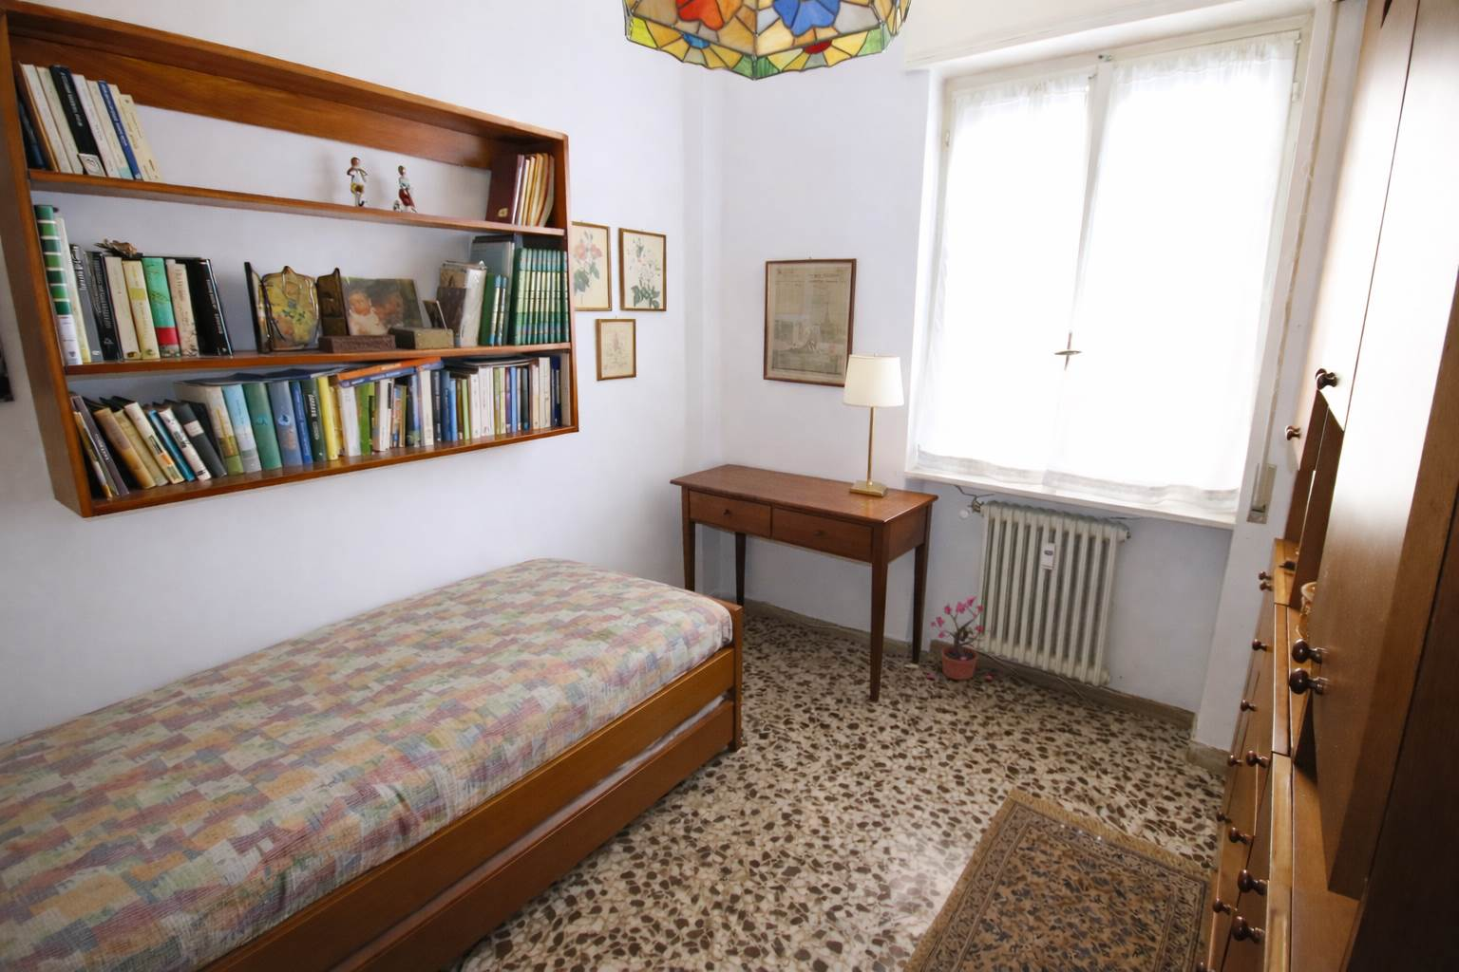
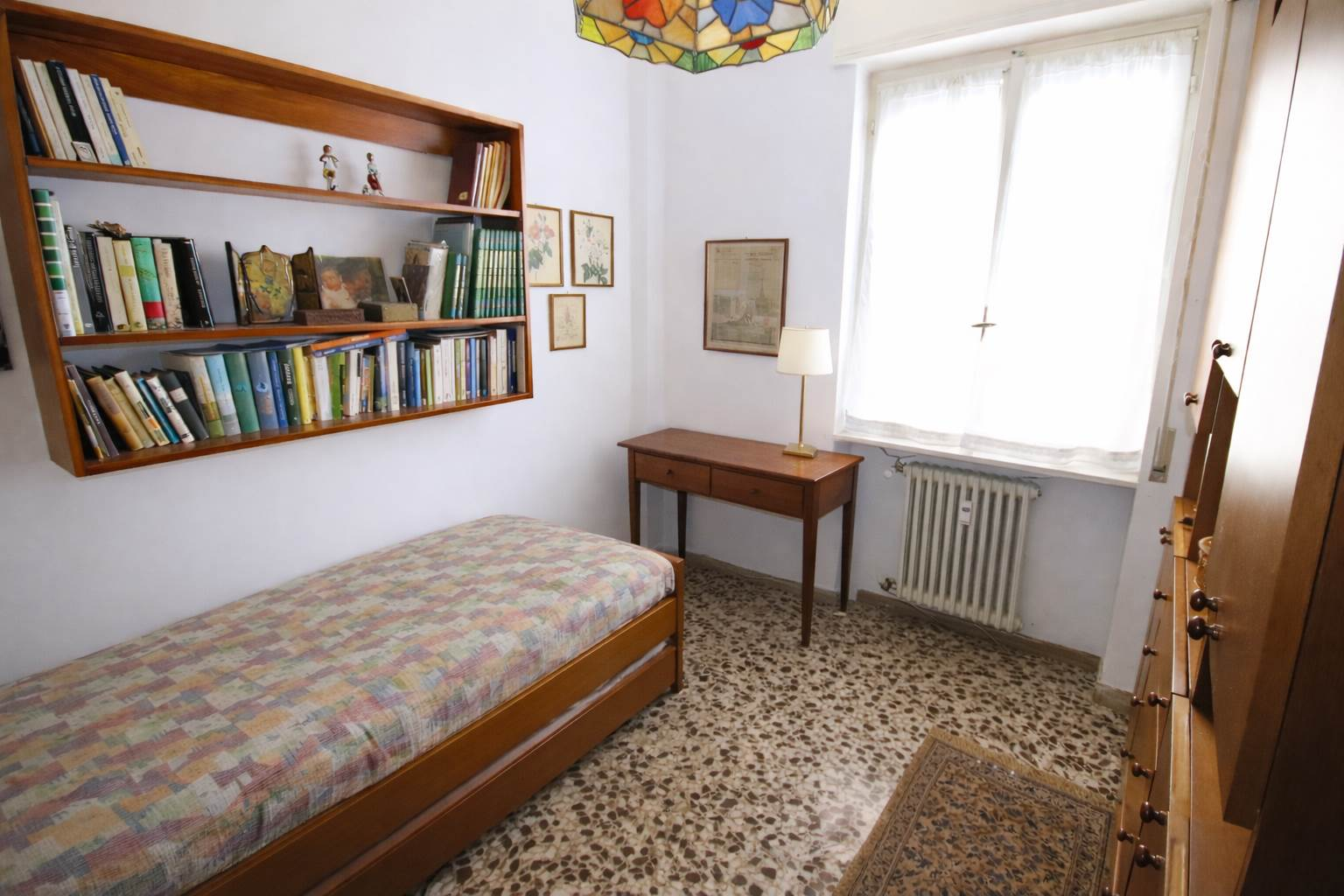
- potted plant (959, 637)
